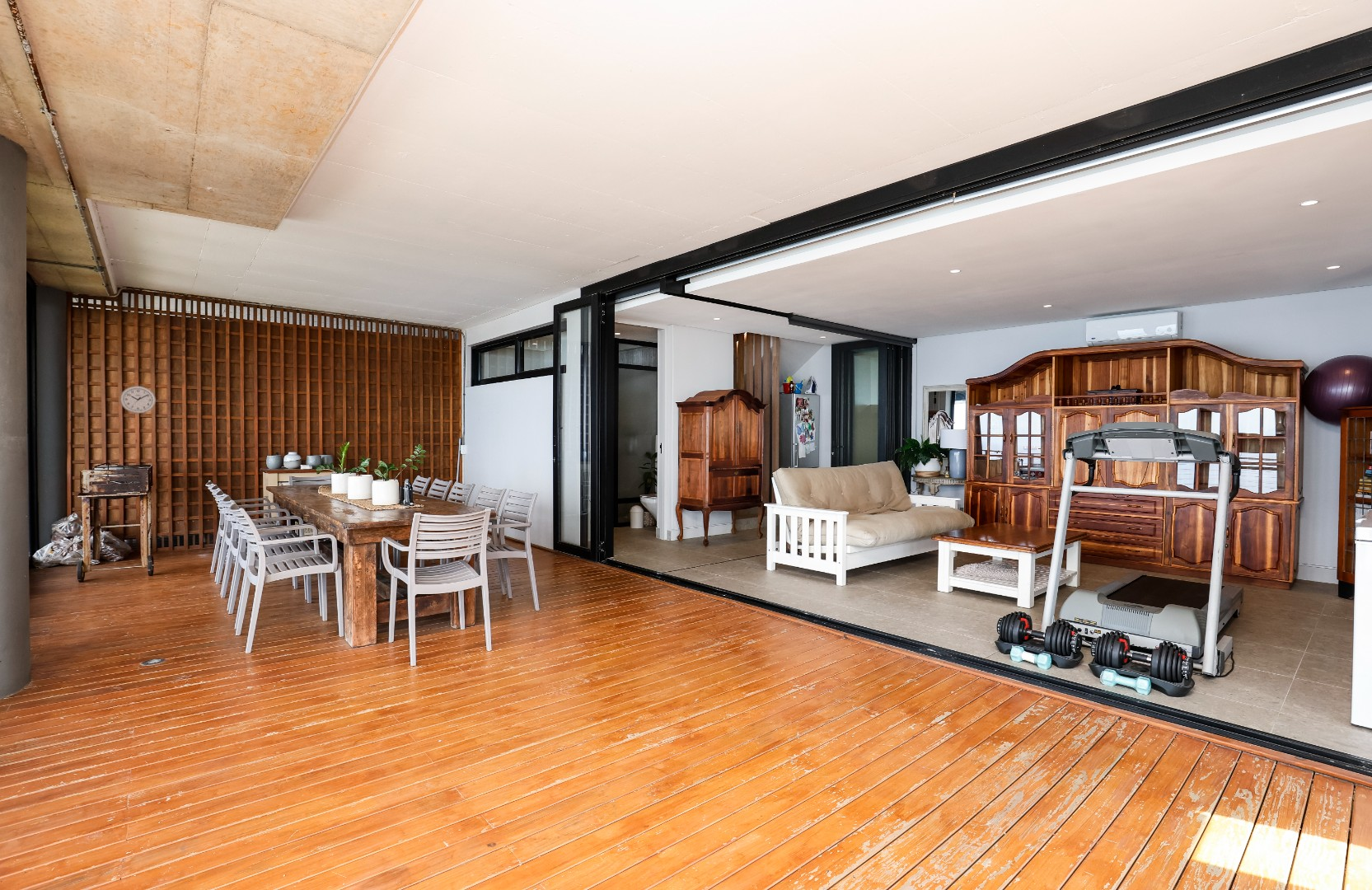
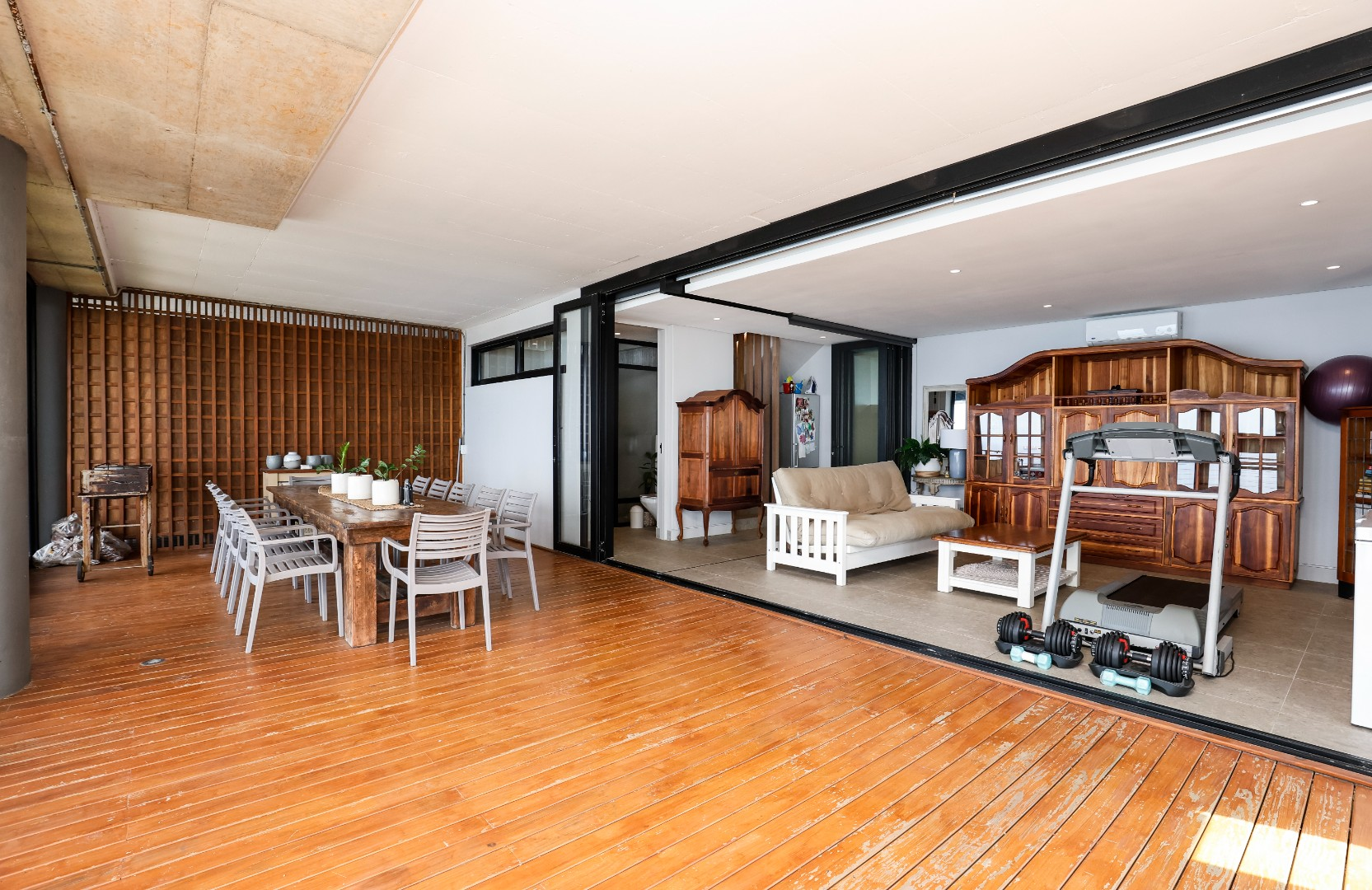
- wall clock (138, 400)
